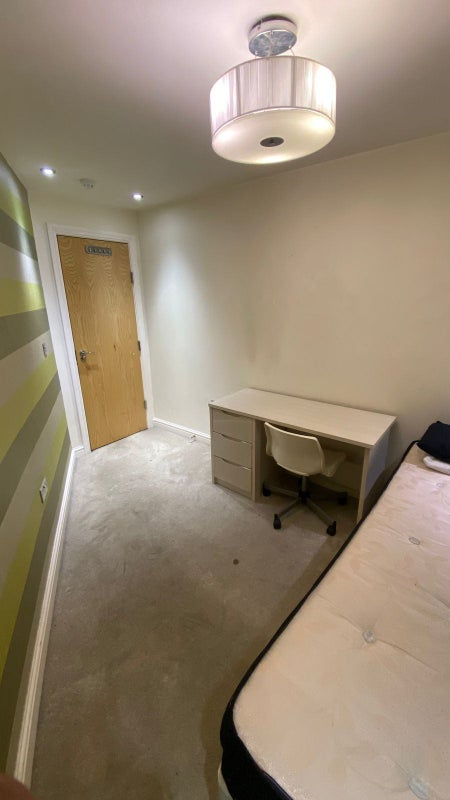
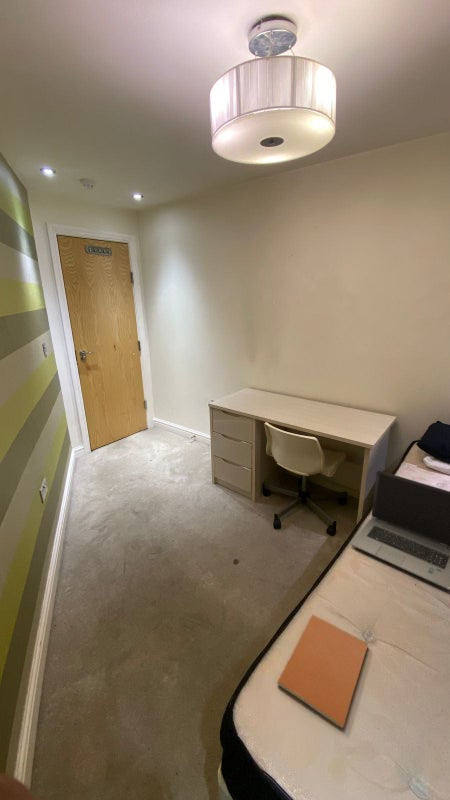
+ laptop computer (409, 524)
+ book (325, 662)
